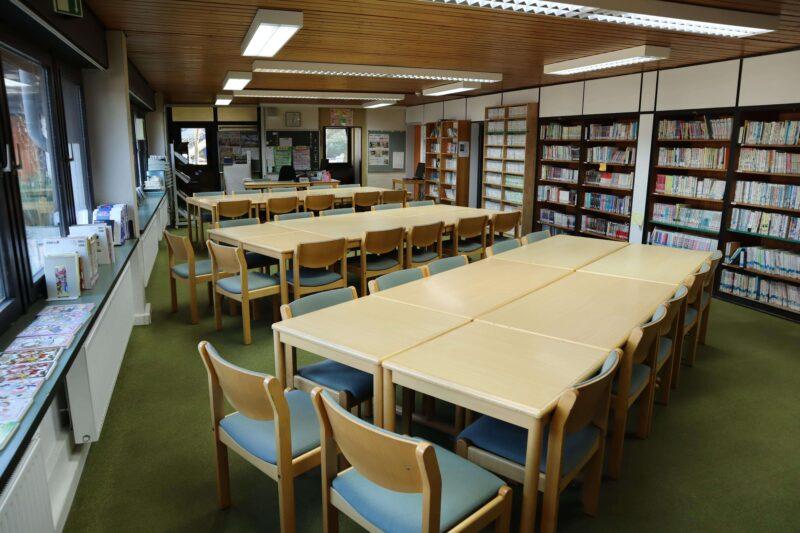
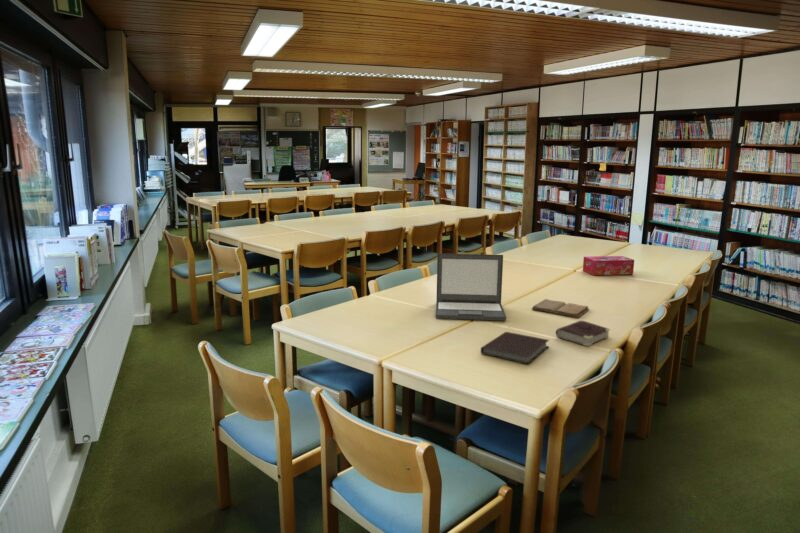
+ book (582, 332)
+ book (560, 307)
+ tissue box (608, 265)
+ laptop (470, 285)
+ notebook (515, 346)
